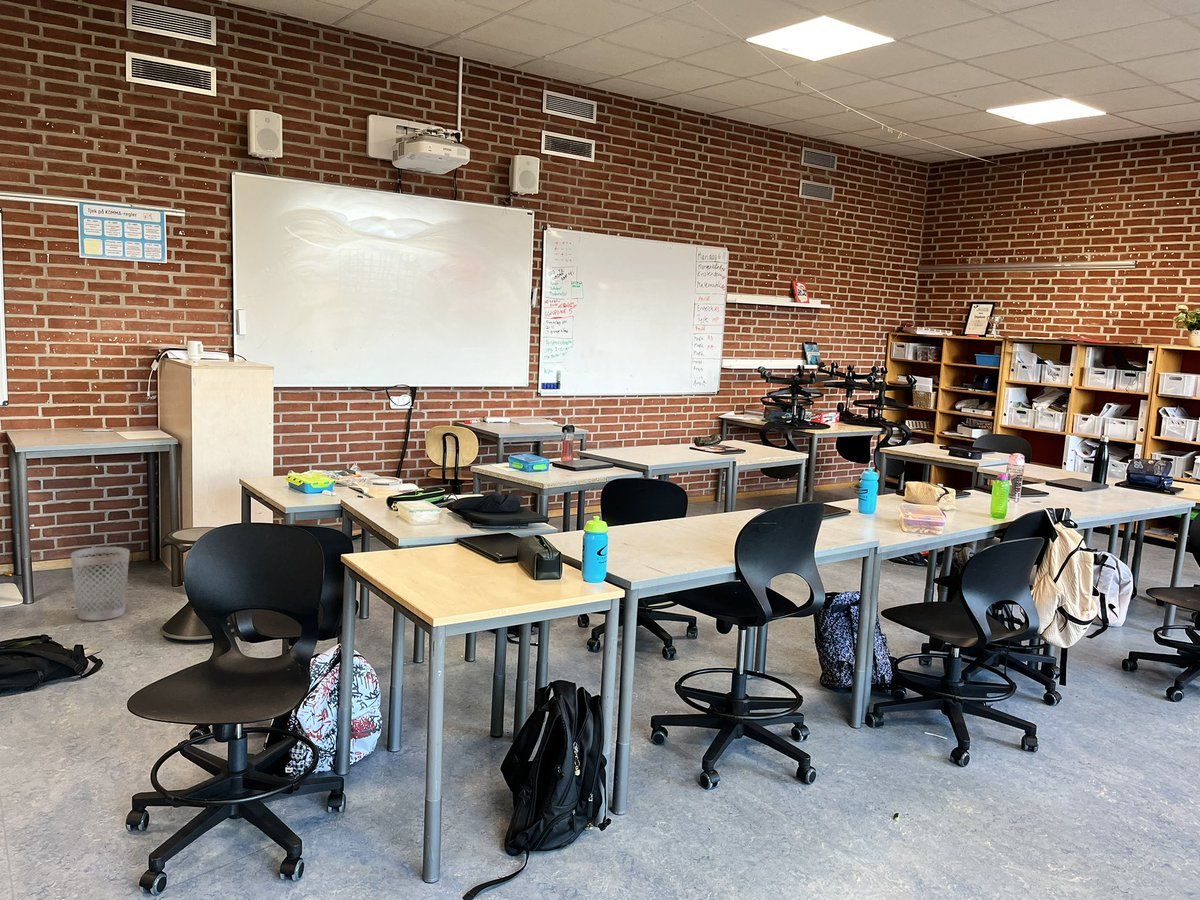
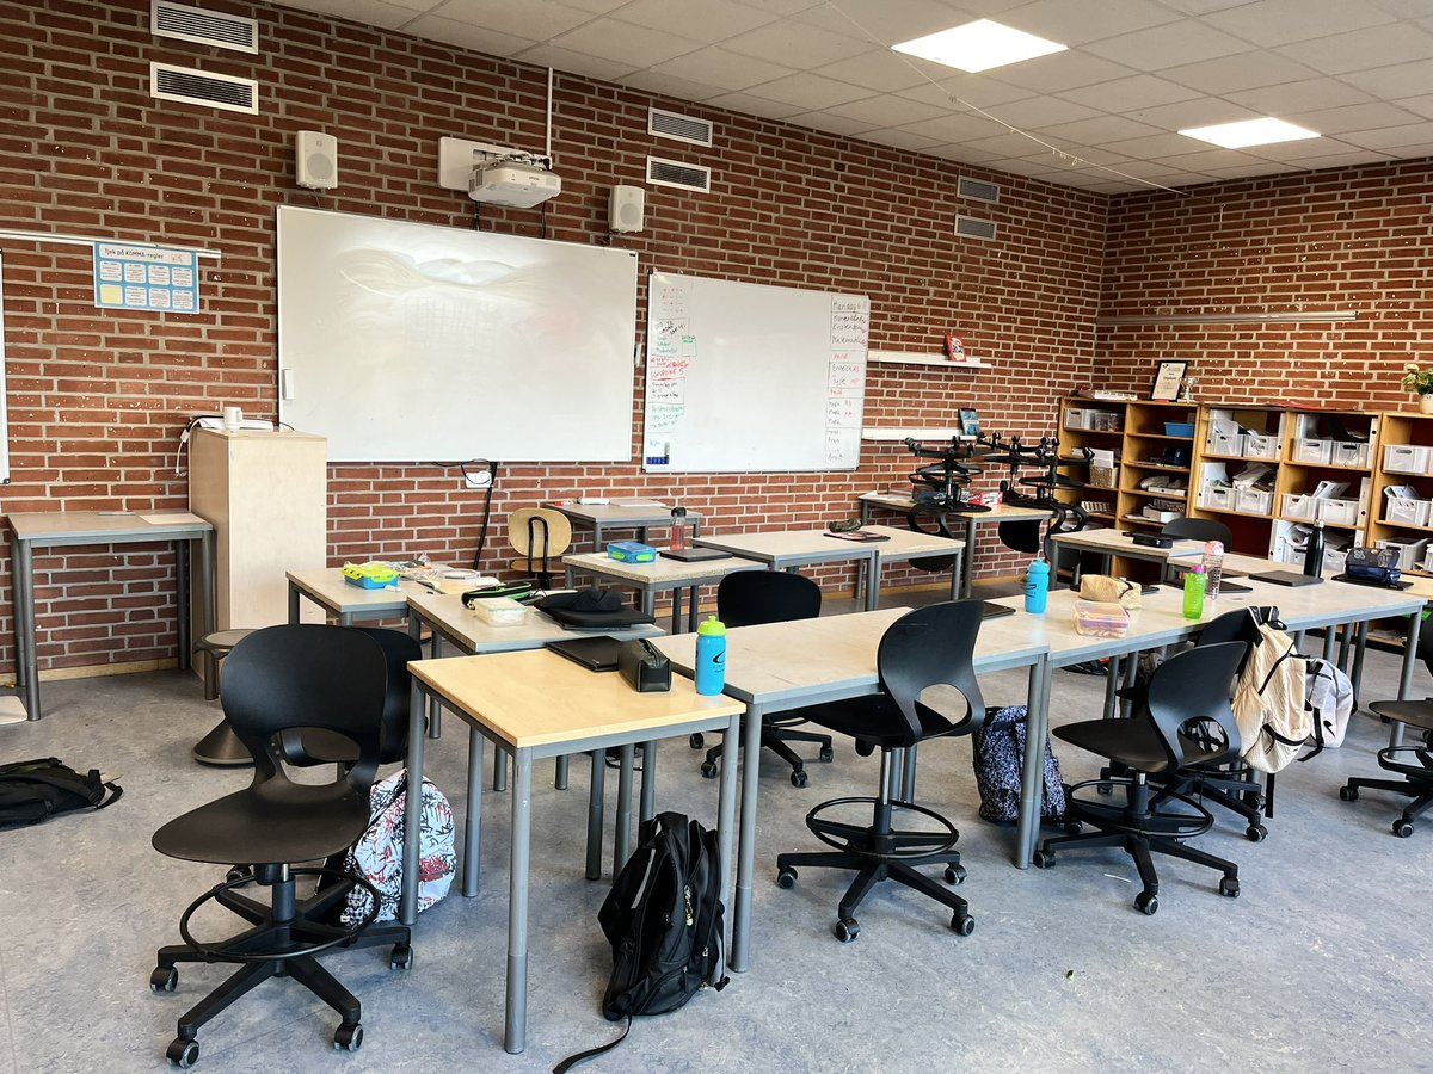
- wastebasket (100, 583)
